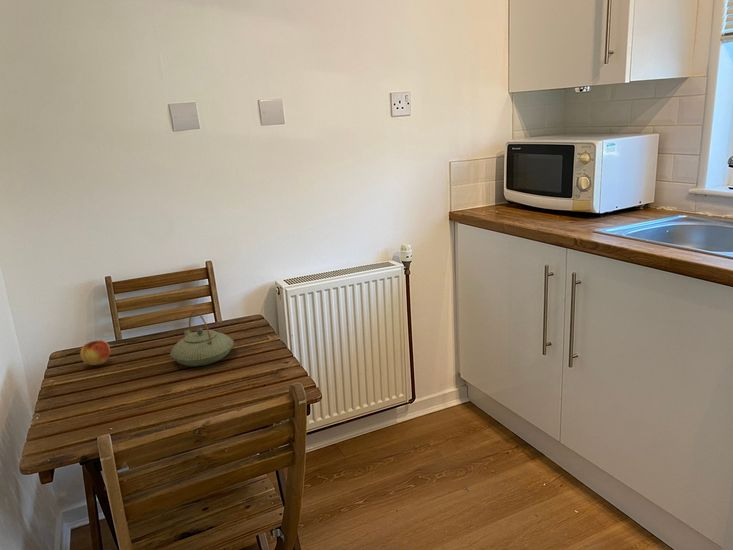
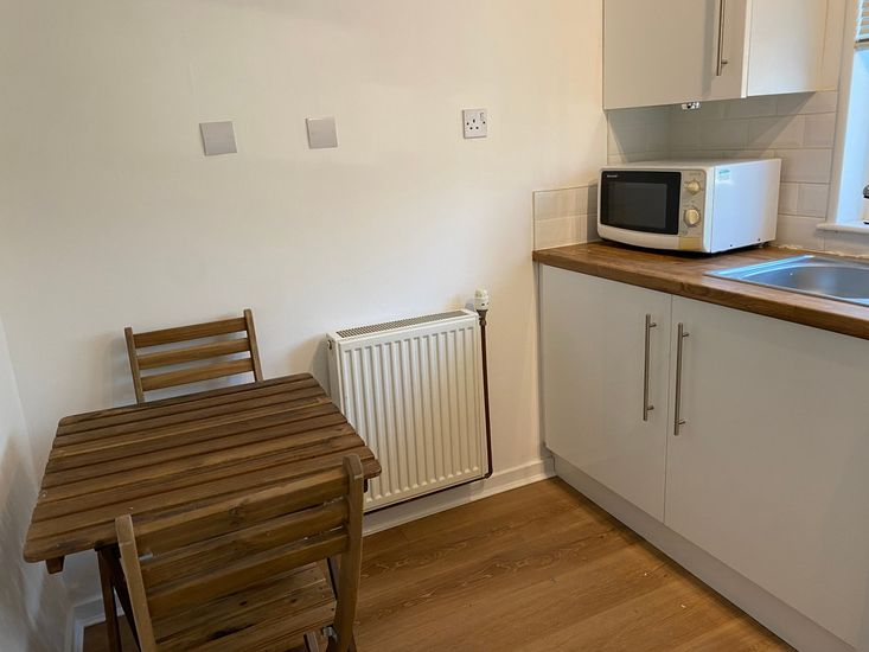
- teapot (198, 334)
- fruit (95, 352)
